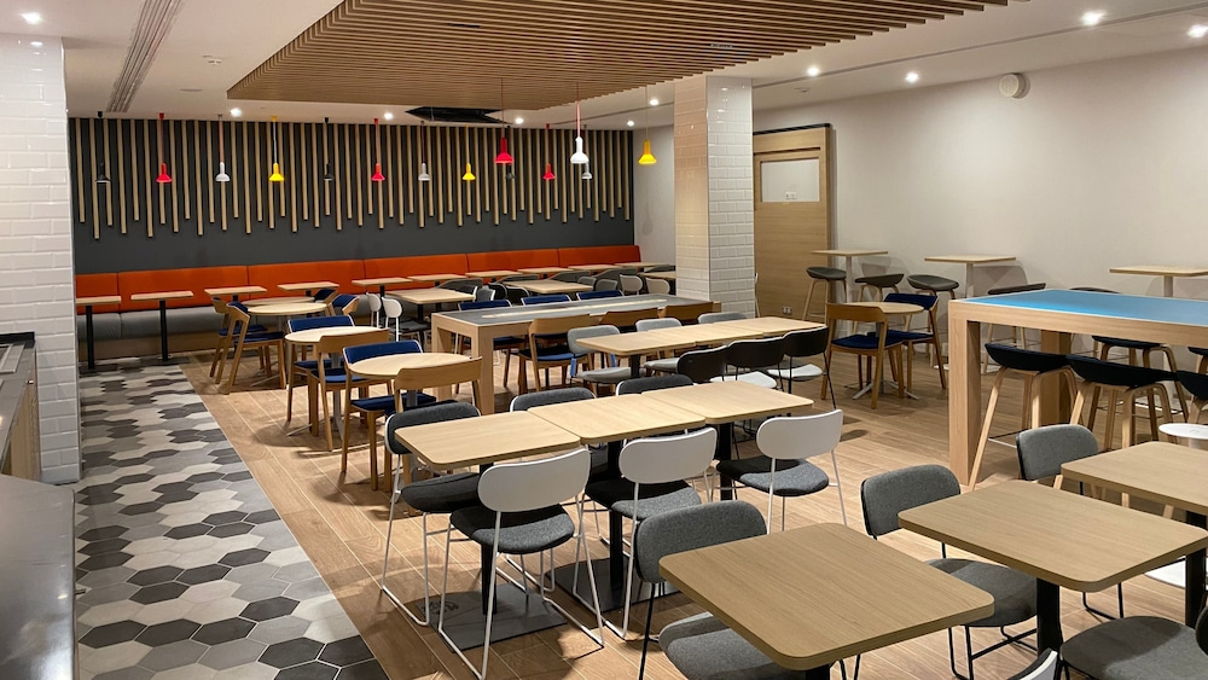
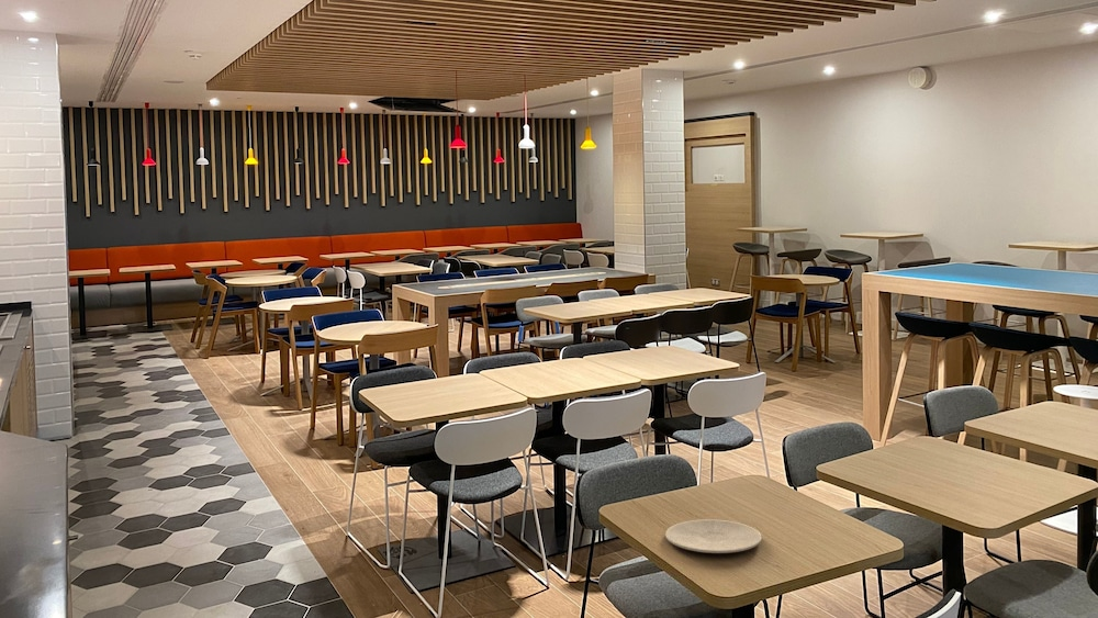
+ plate (713, 537)
